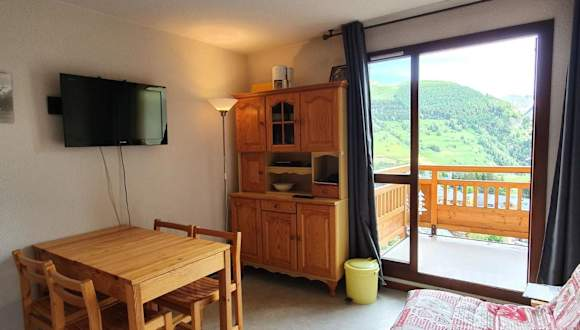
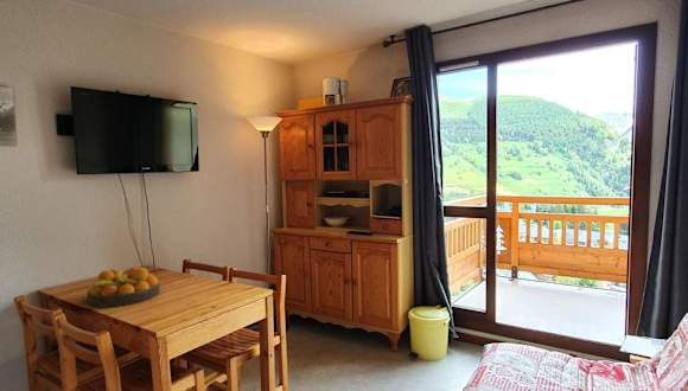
+ fruit bowl (123, 282)
